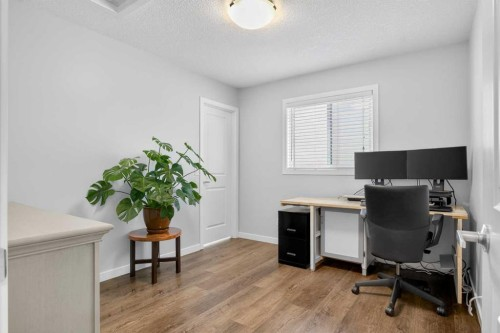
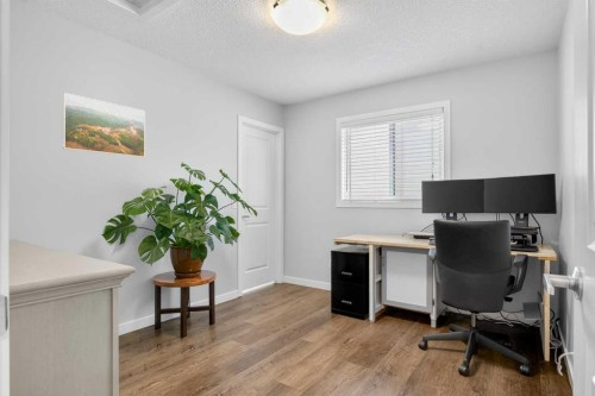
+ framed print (107, 127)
